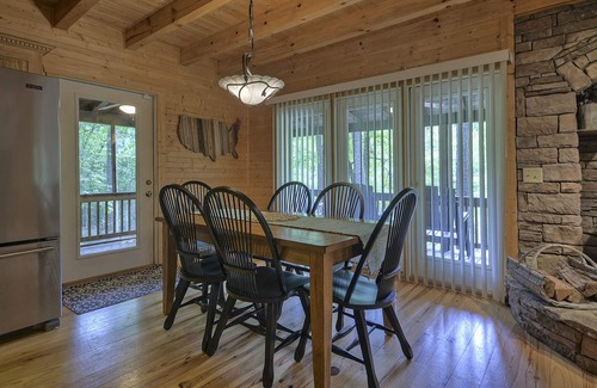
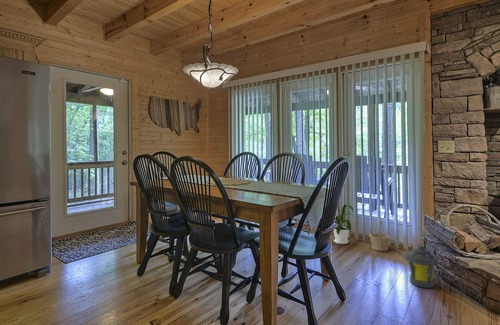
+ lantern (421, 264)
+ house plant (339, 220)
+ basket (379, 234)
